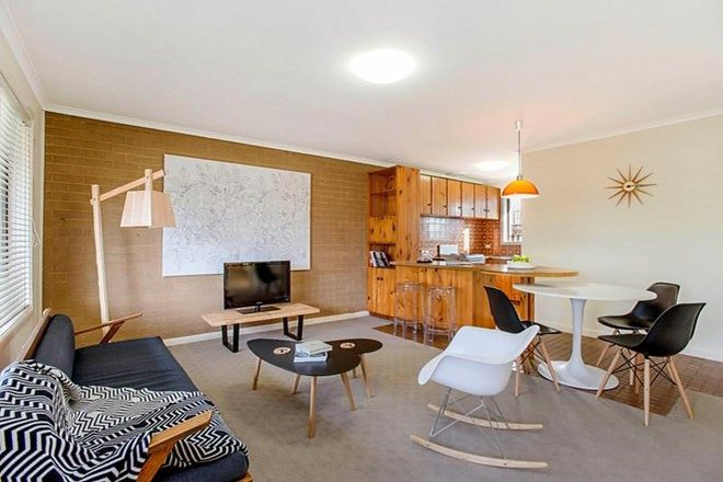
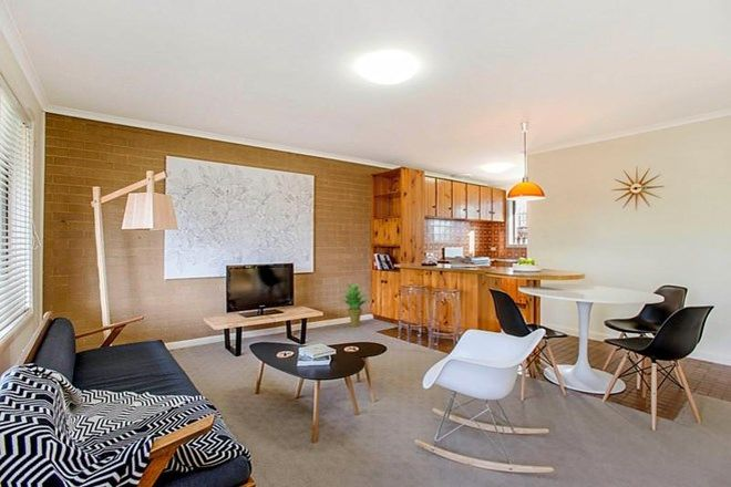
+ potted plant (354, 304)
